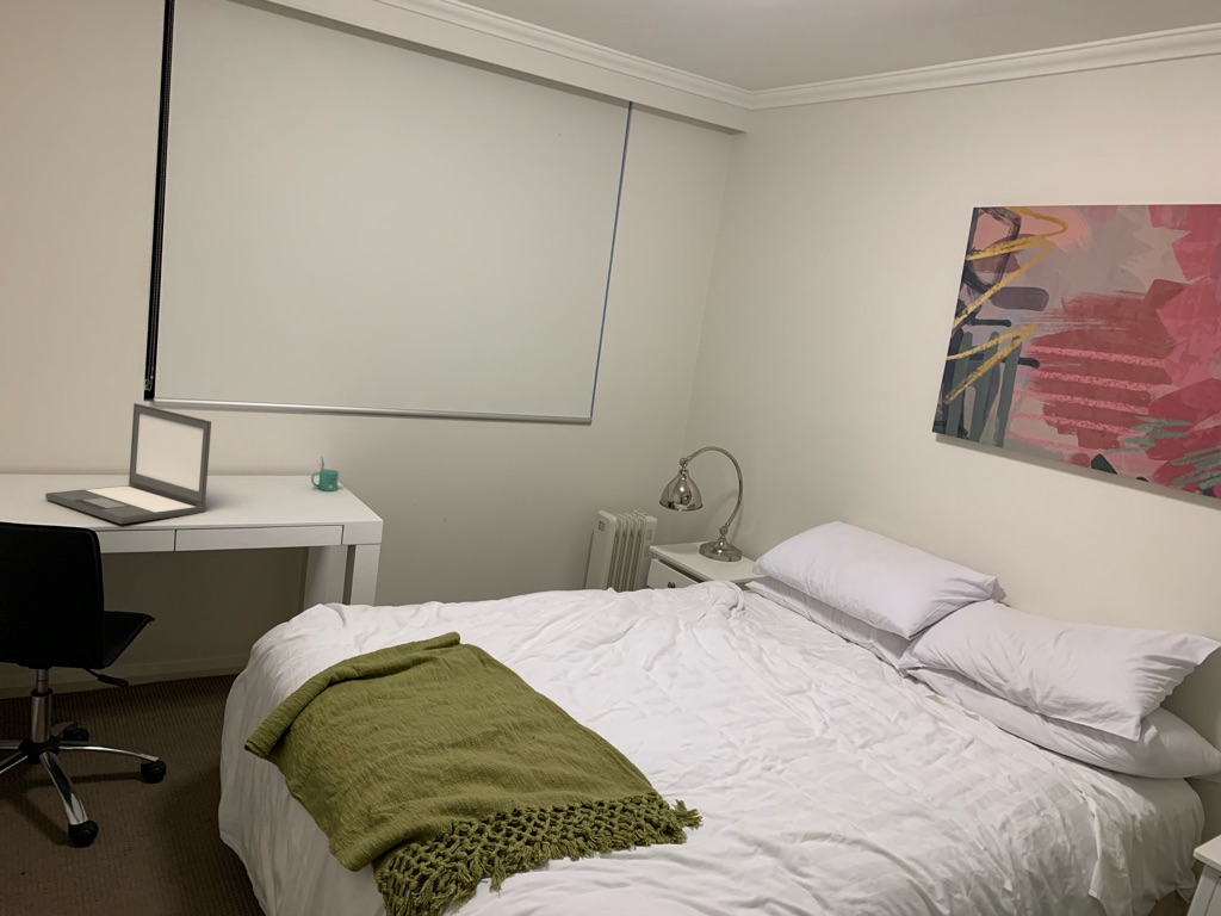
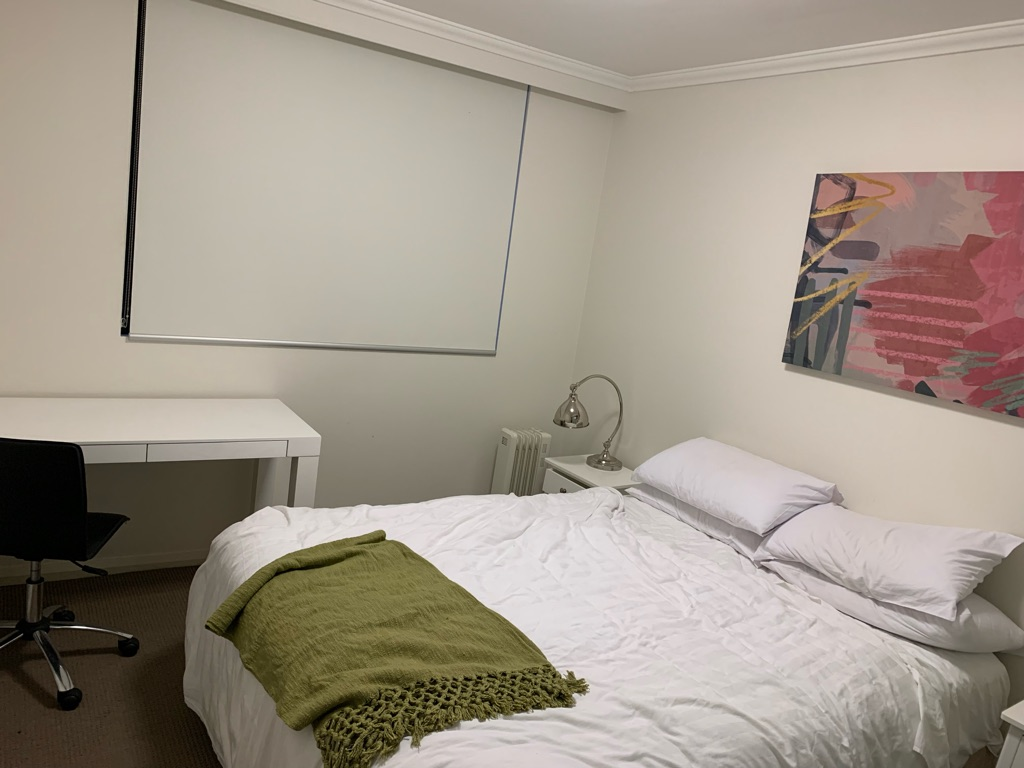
- laptop (130, 459)
- mug (324, 472)
